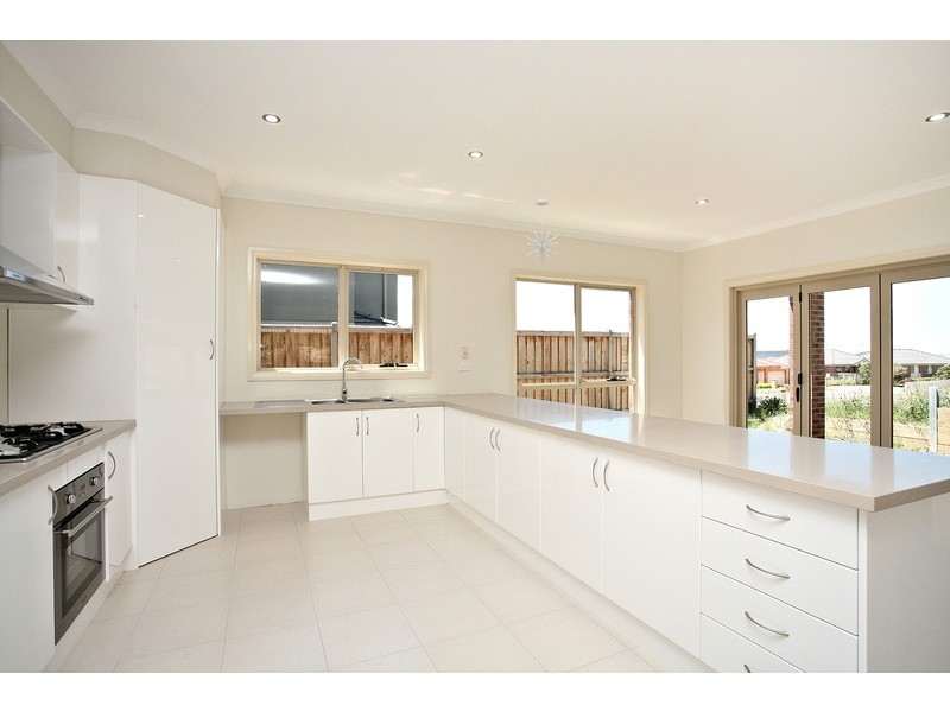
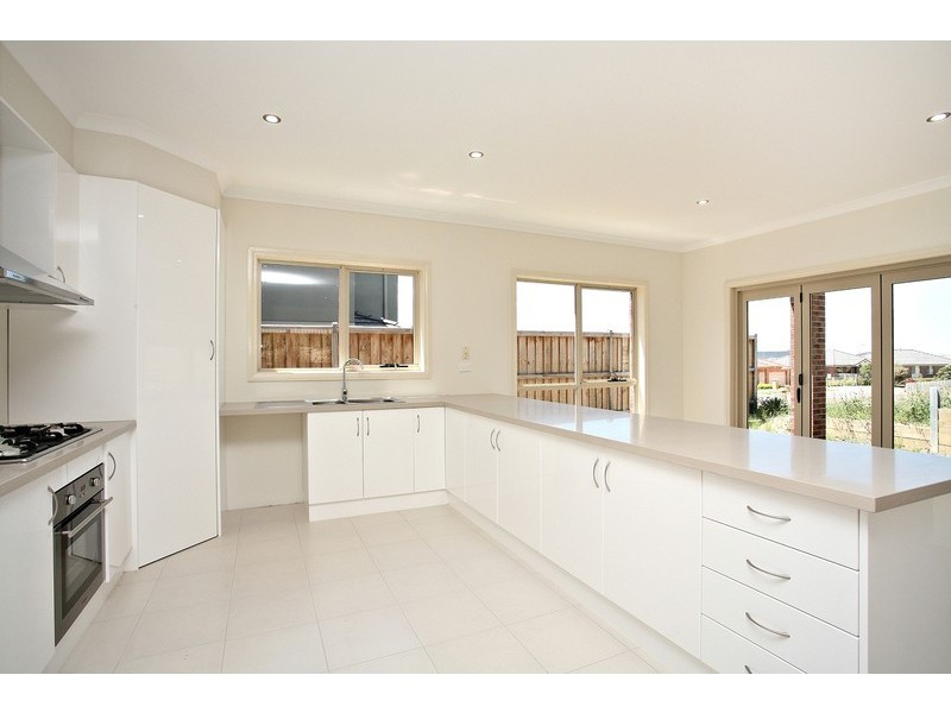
- pendant light (542, 231)
